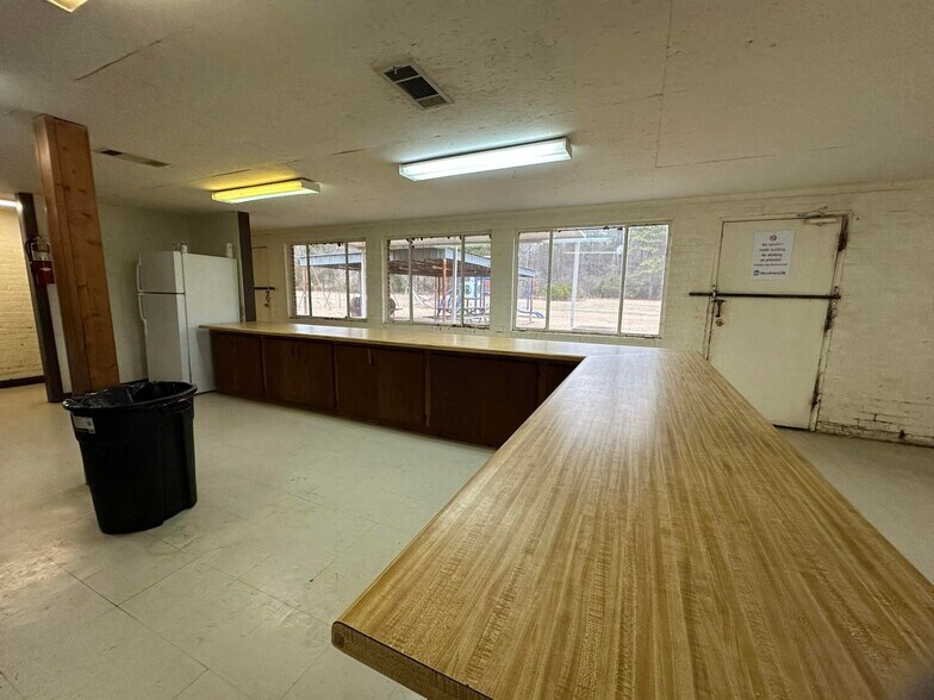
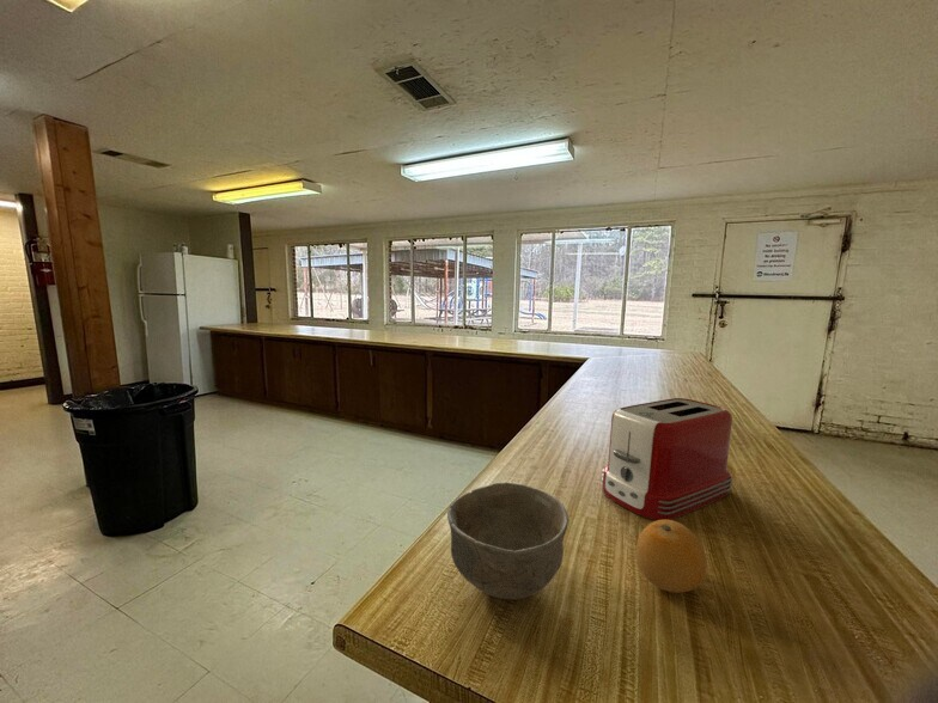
+ toaster (669, 450)
+ fruit (670, 554)
+ bowl (505, 546)
